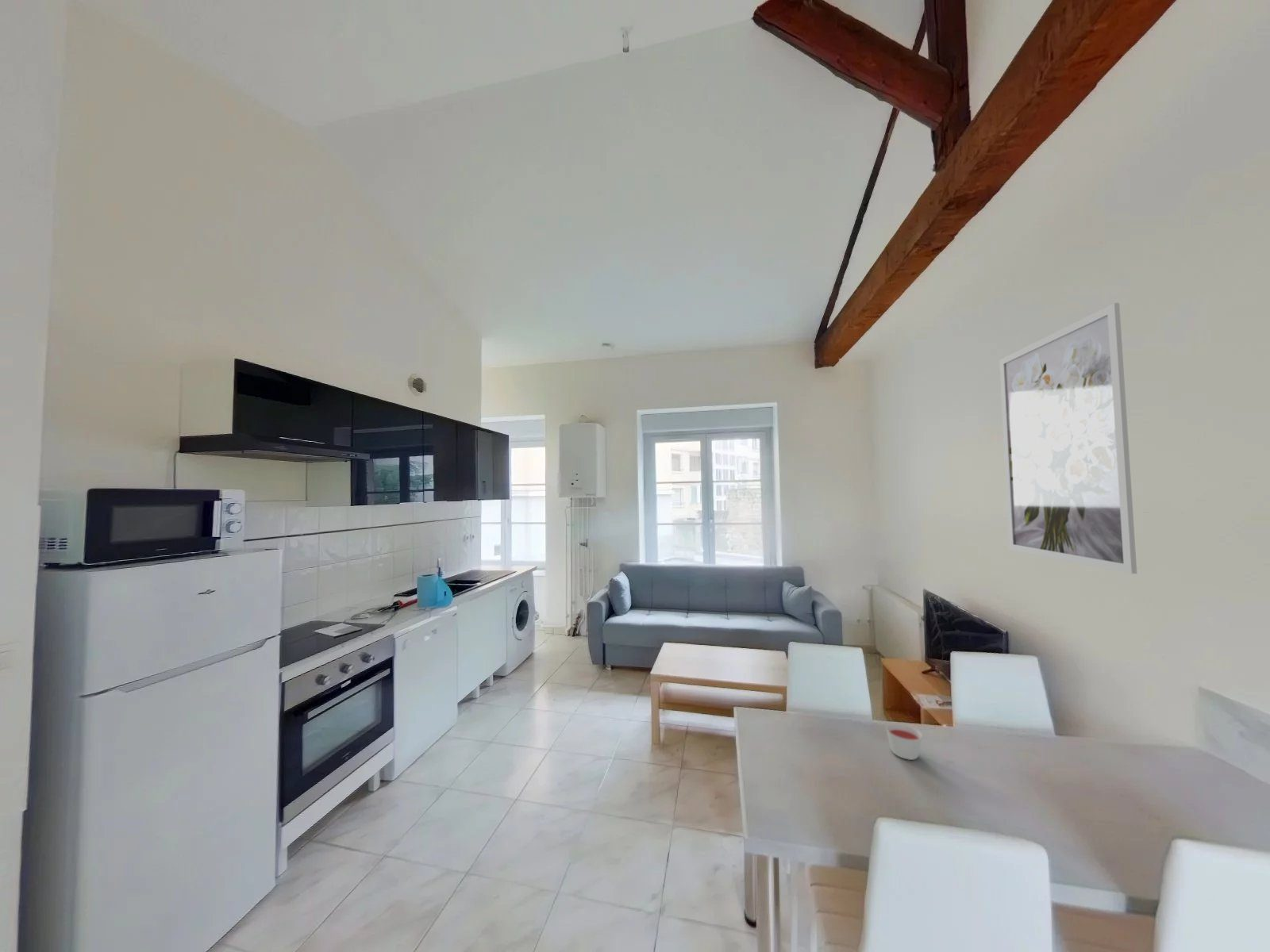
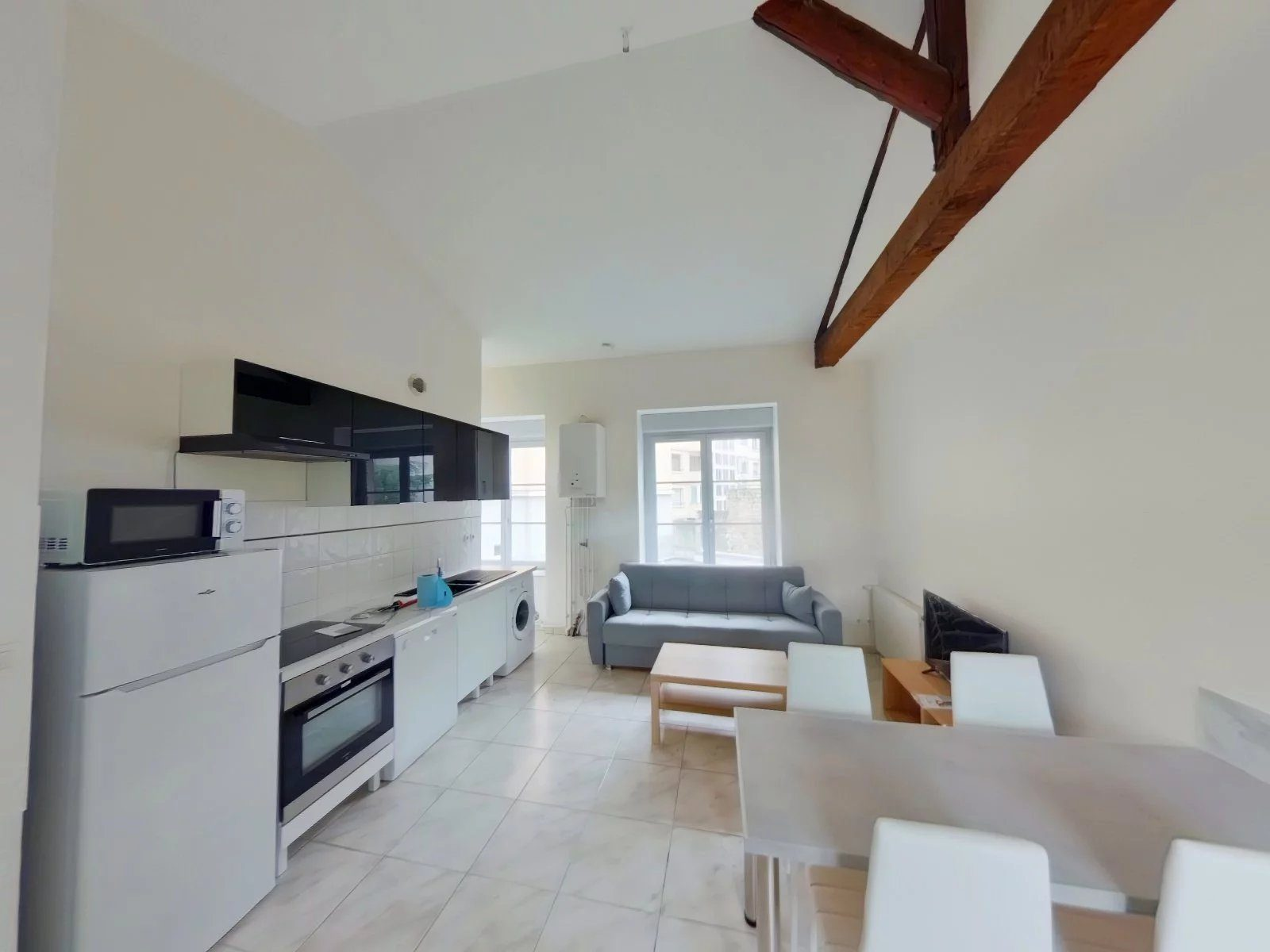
- wall art (1055, 446)
- candle (903, 742)
